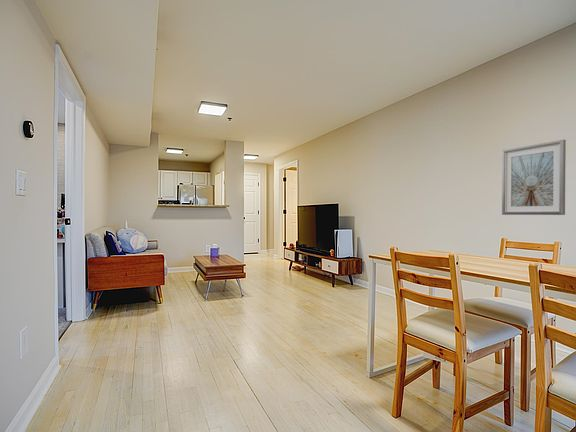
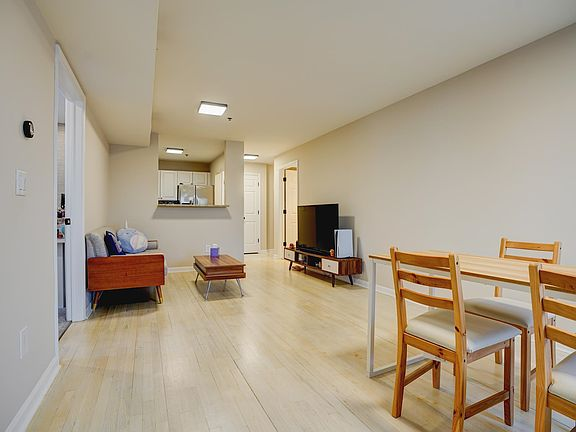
- picture frame (531, 180)
